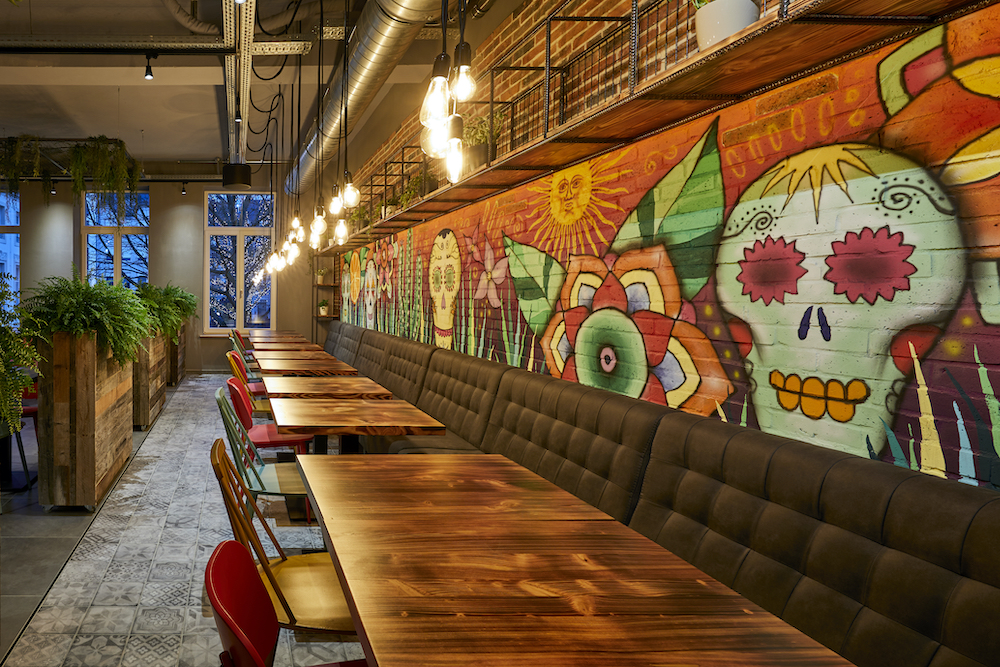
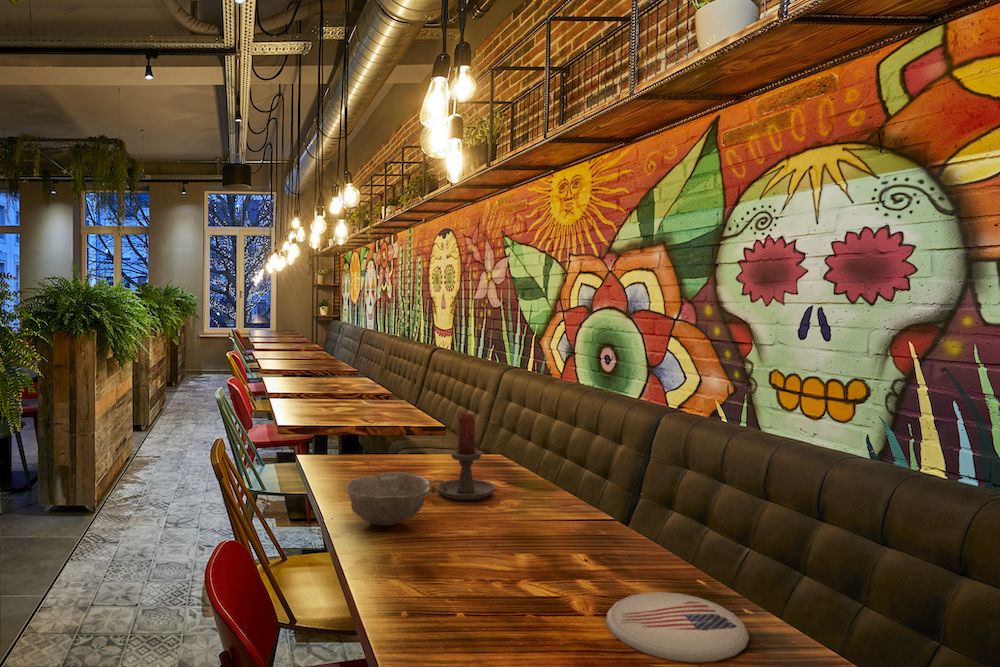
+ bowl (388, 502)
+ candle holder (458, 454)
+ plate (675, 622)
